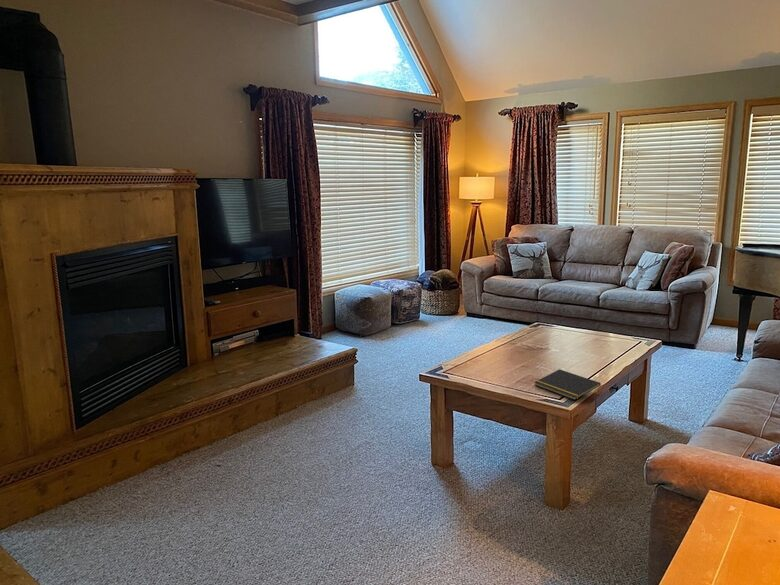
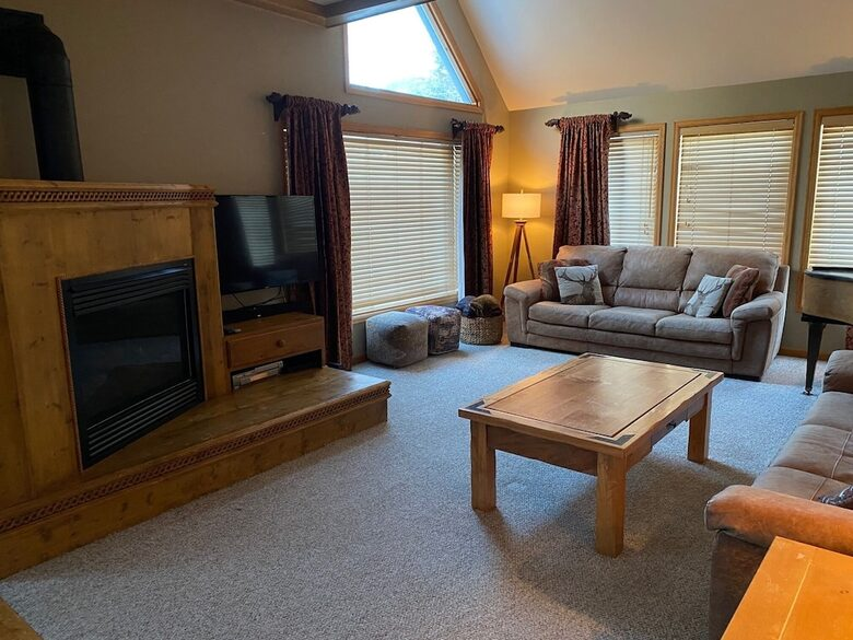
- notepad (566, 383)
